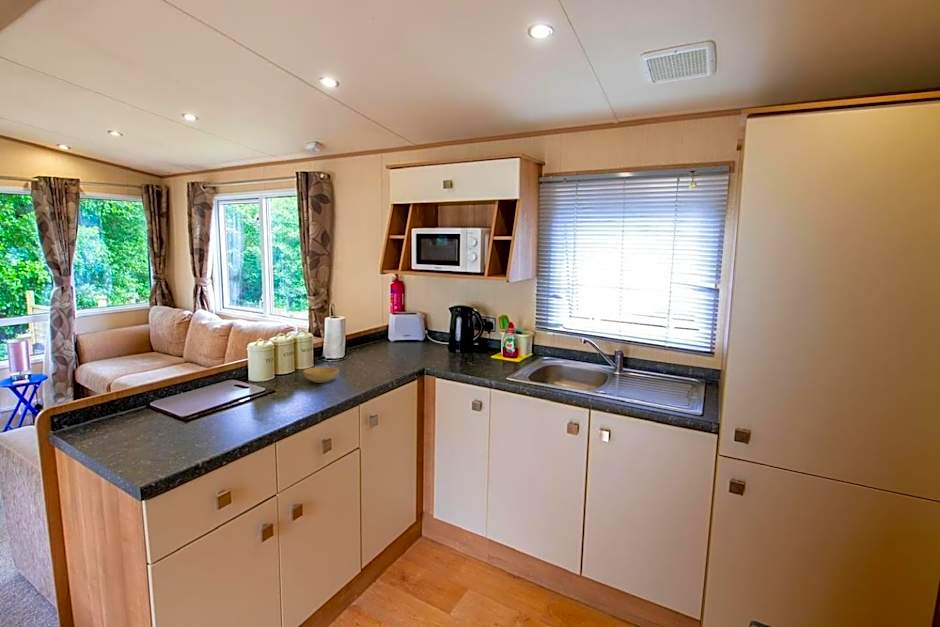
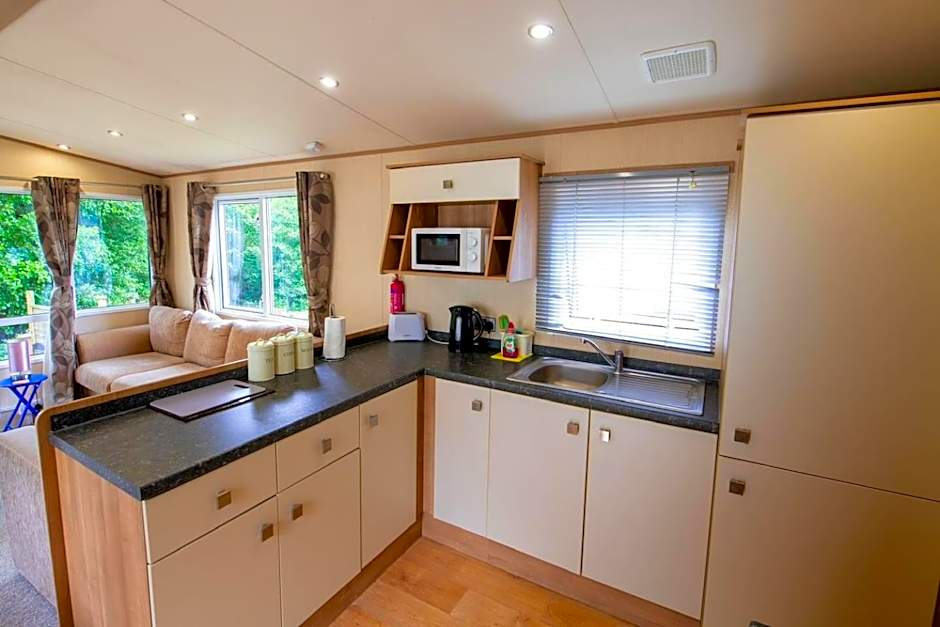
- bowl (321, 375)
